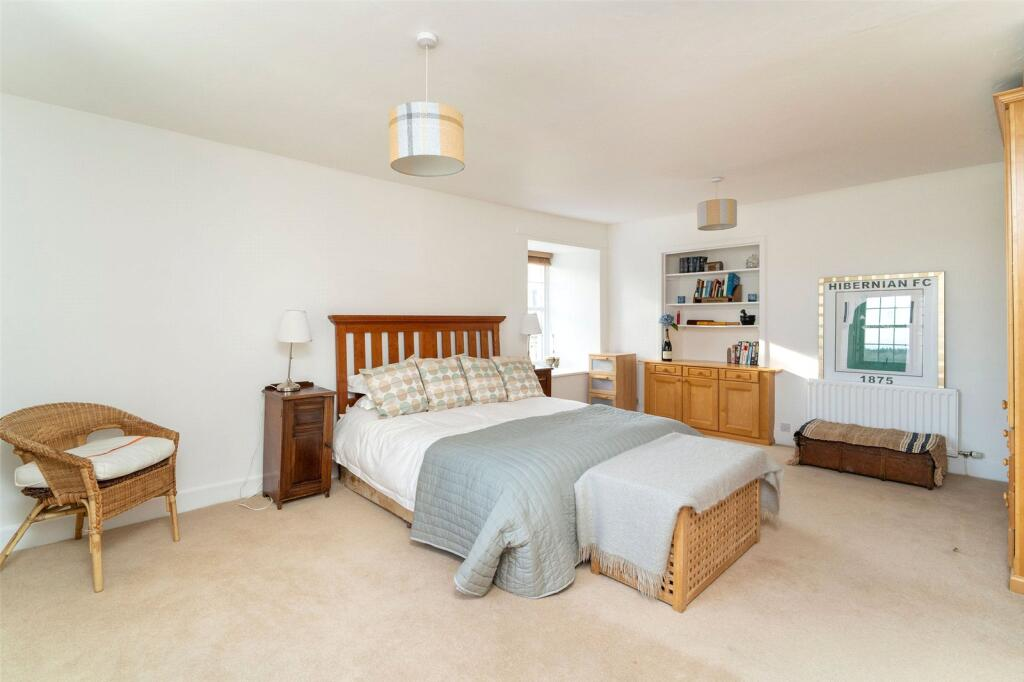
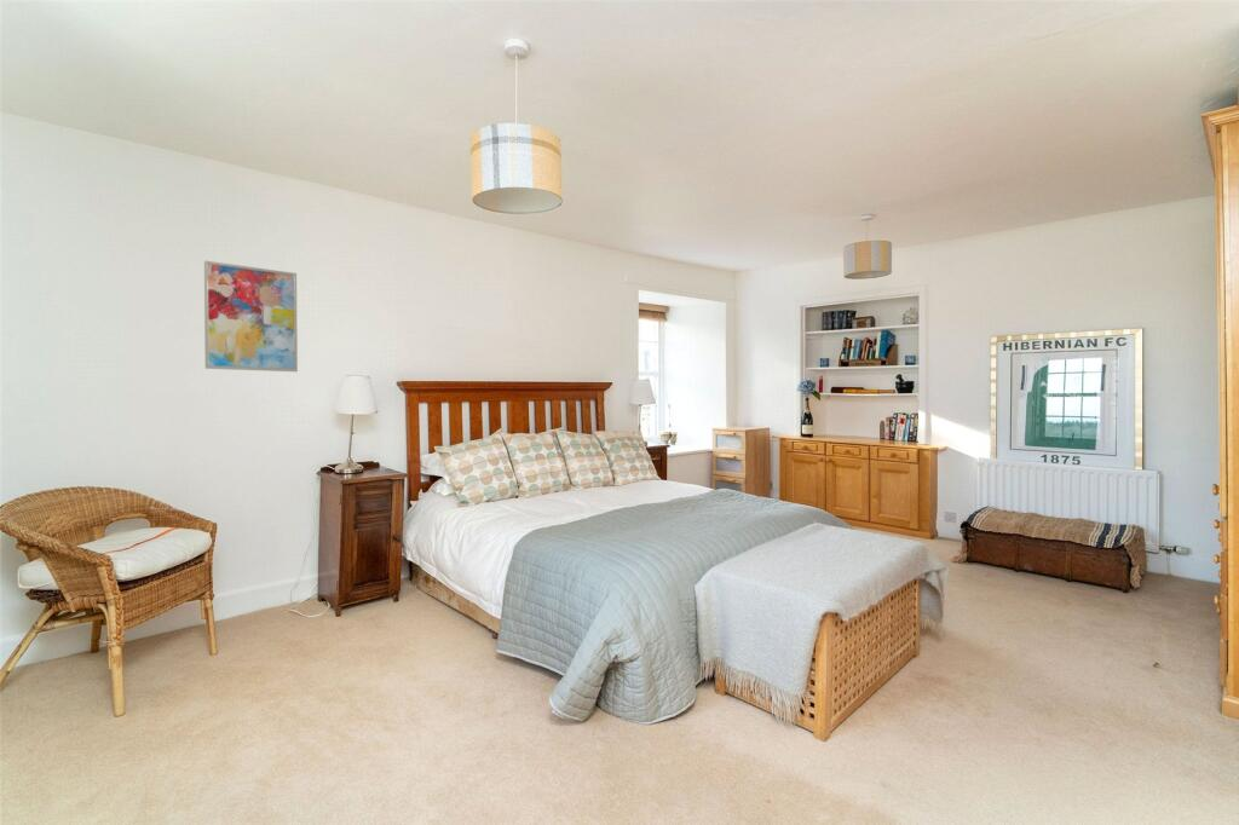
+ wall art (252, 318)
